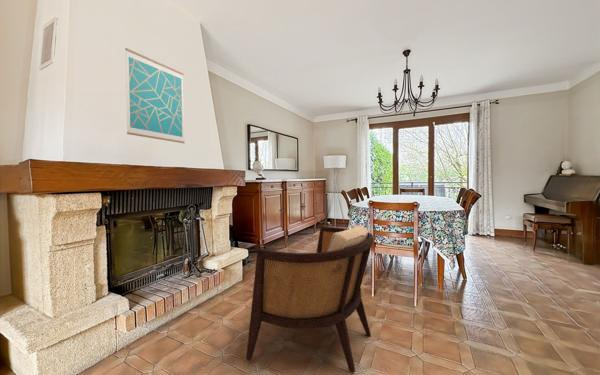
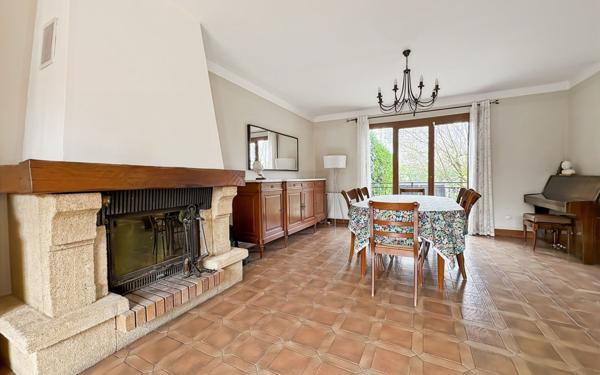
- armchair (316, 280)
- wall art (158, 100)
